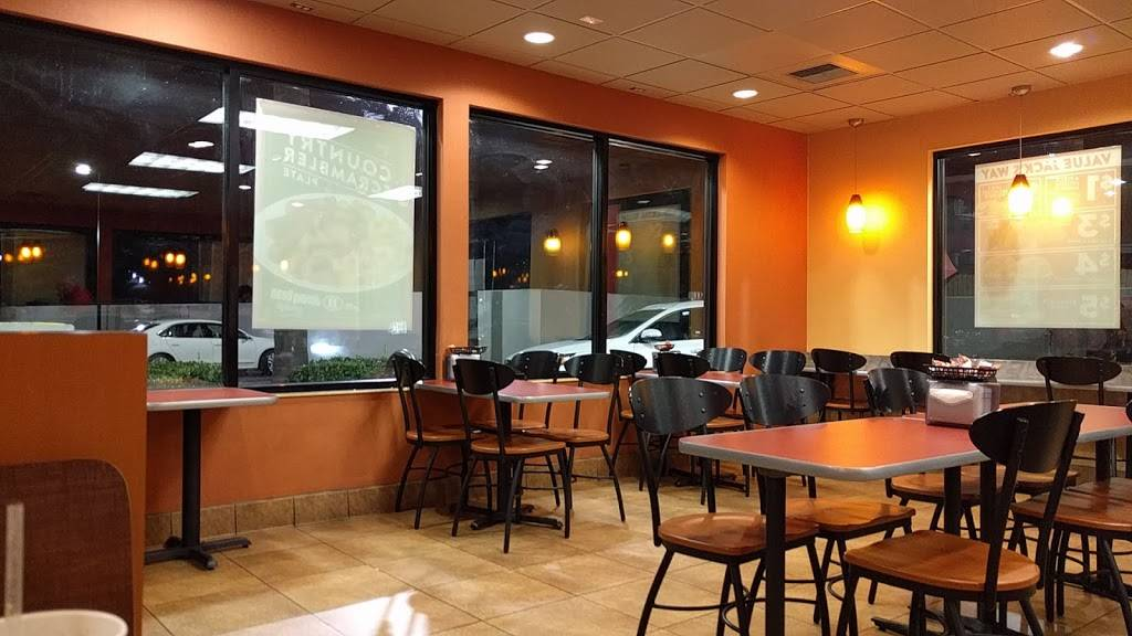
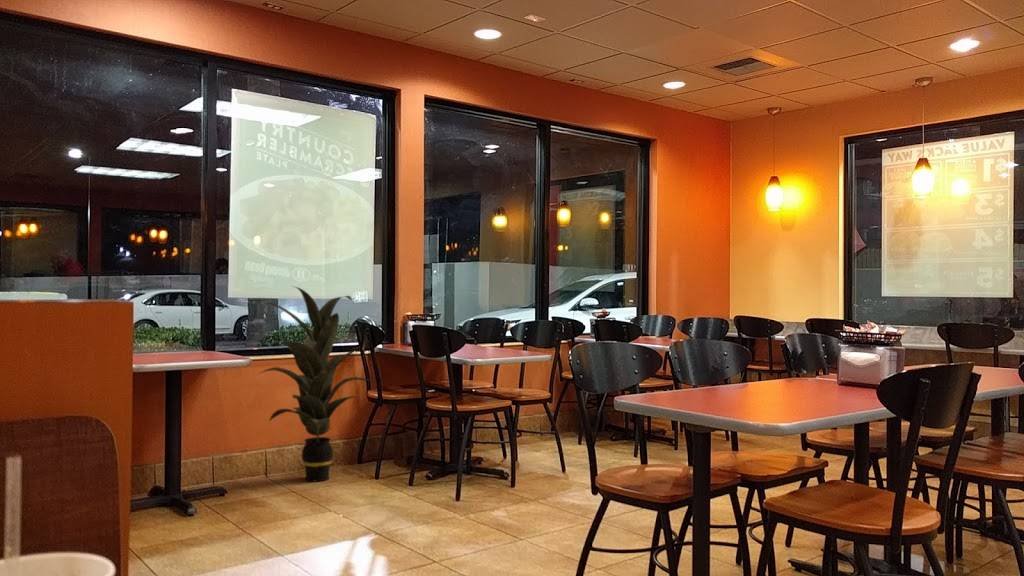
+ indoor plant (309, 382)
